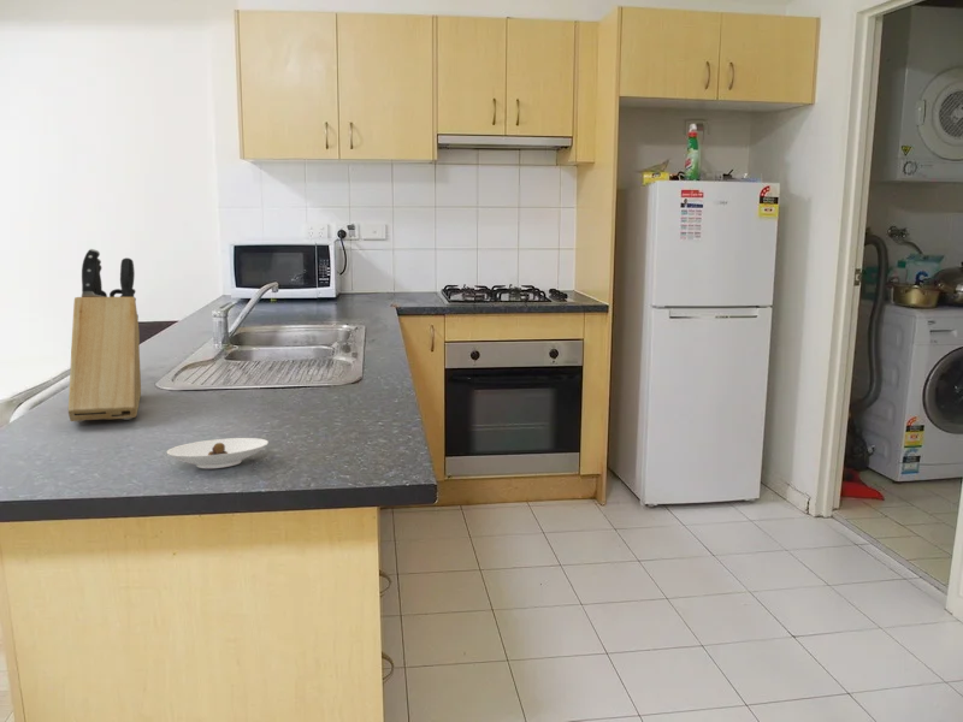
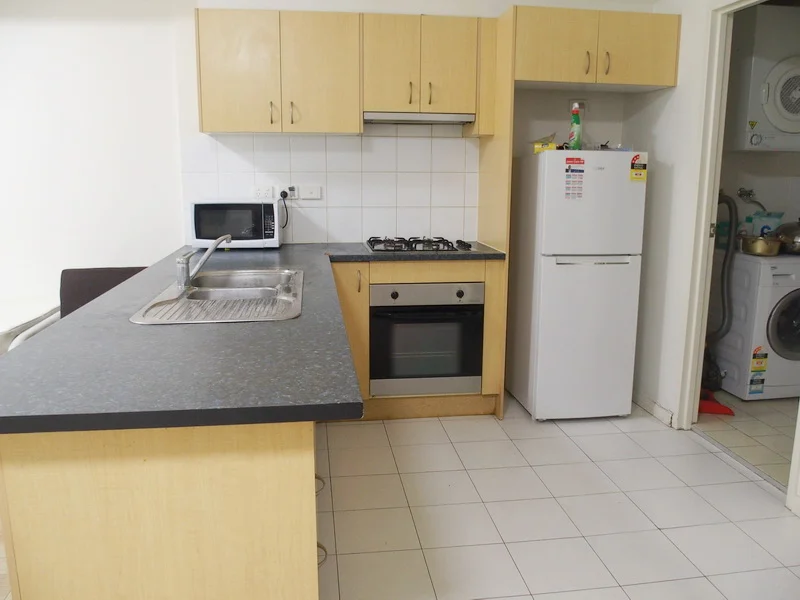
- saucer (218, 452)
- knife block (105, 329)
